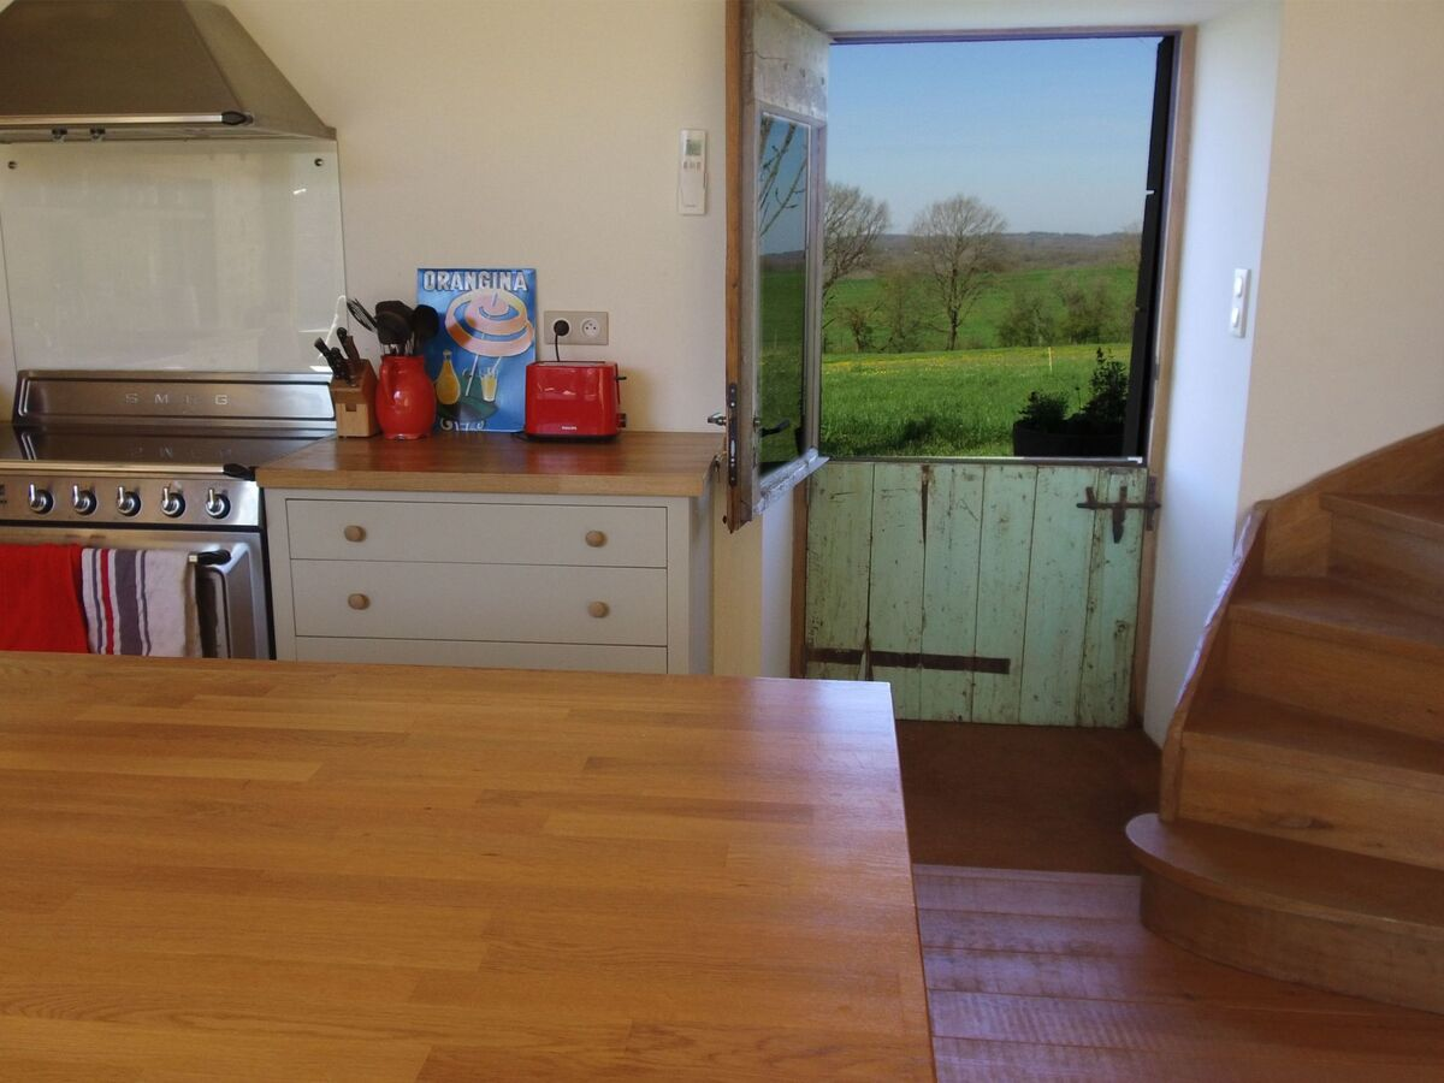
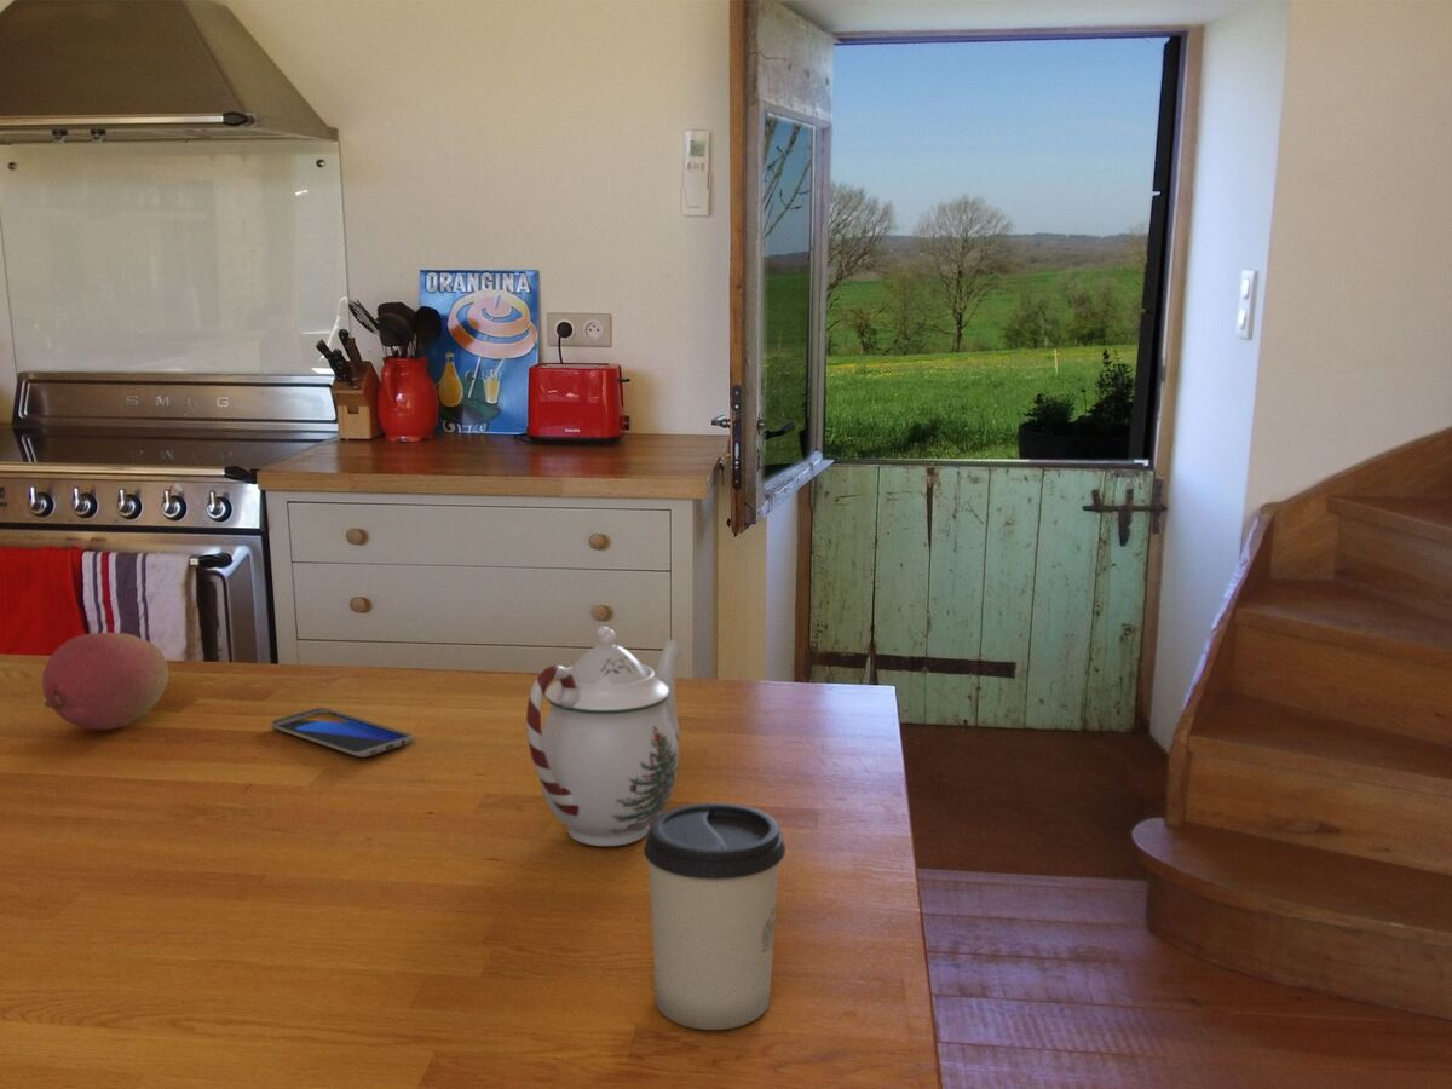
+ smartphone (341, 731)
+ teapot (610, 727)
+ cup (714, 914)
+ fruit (105, 679)
